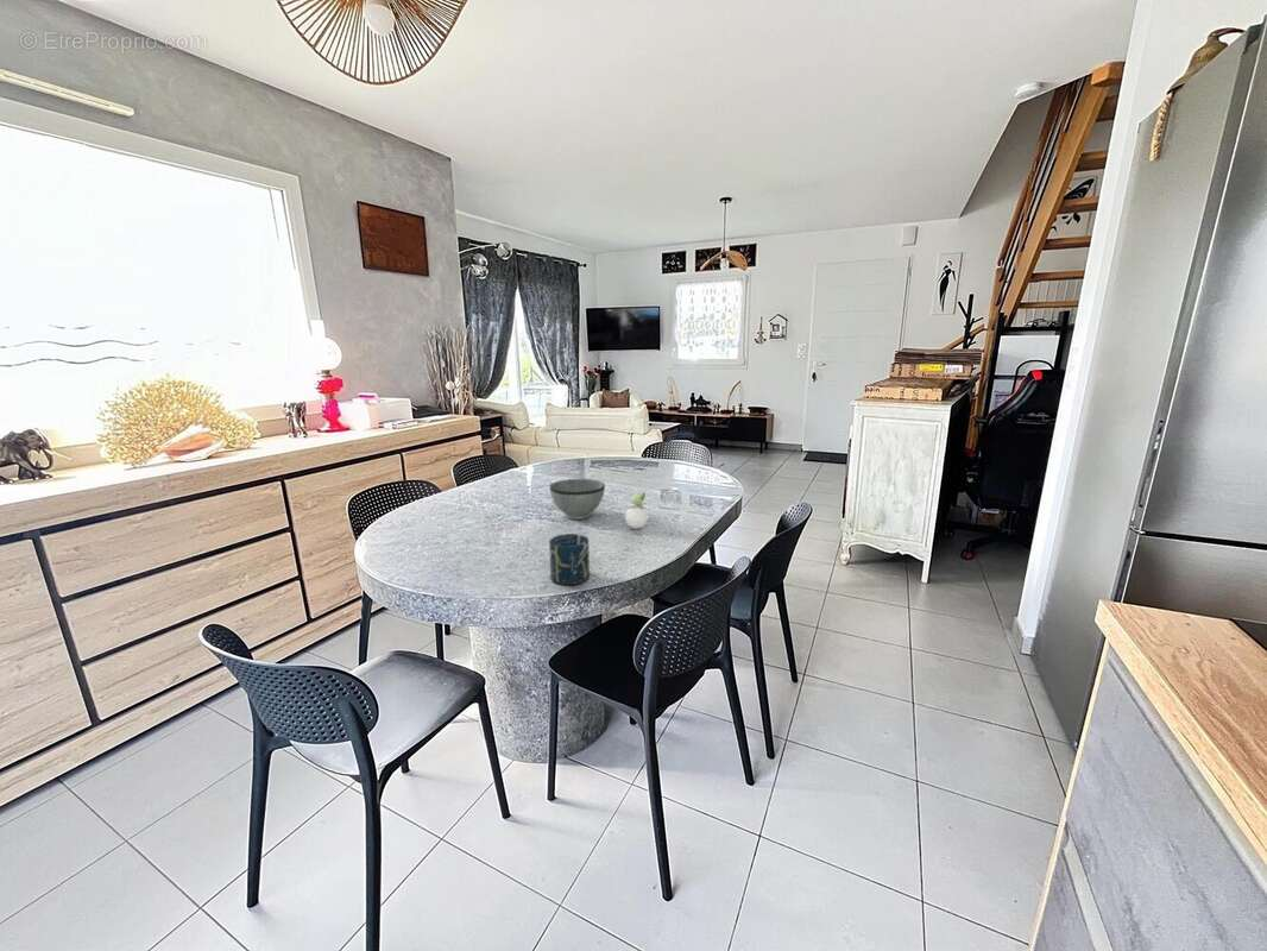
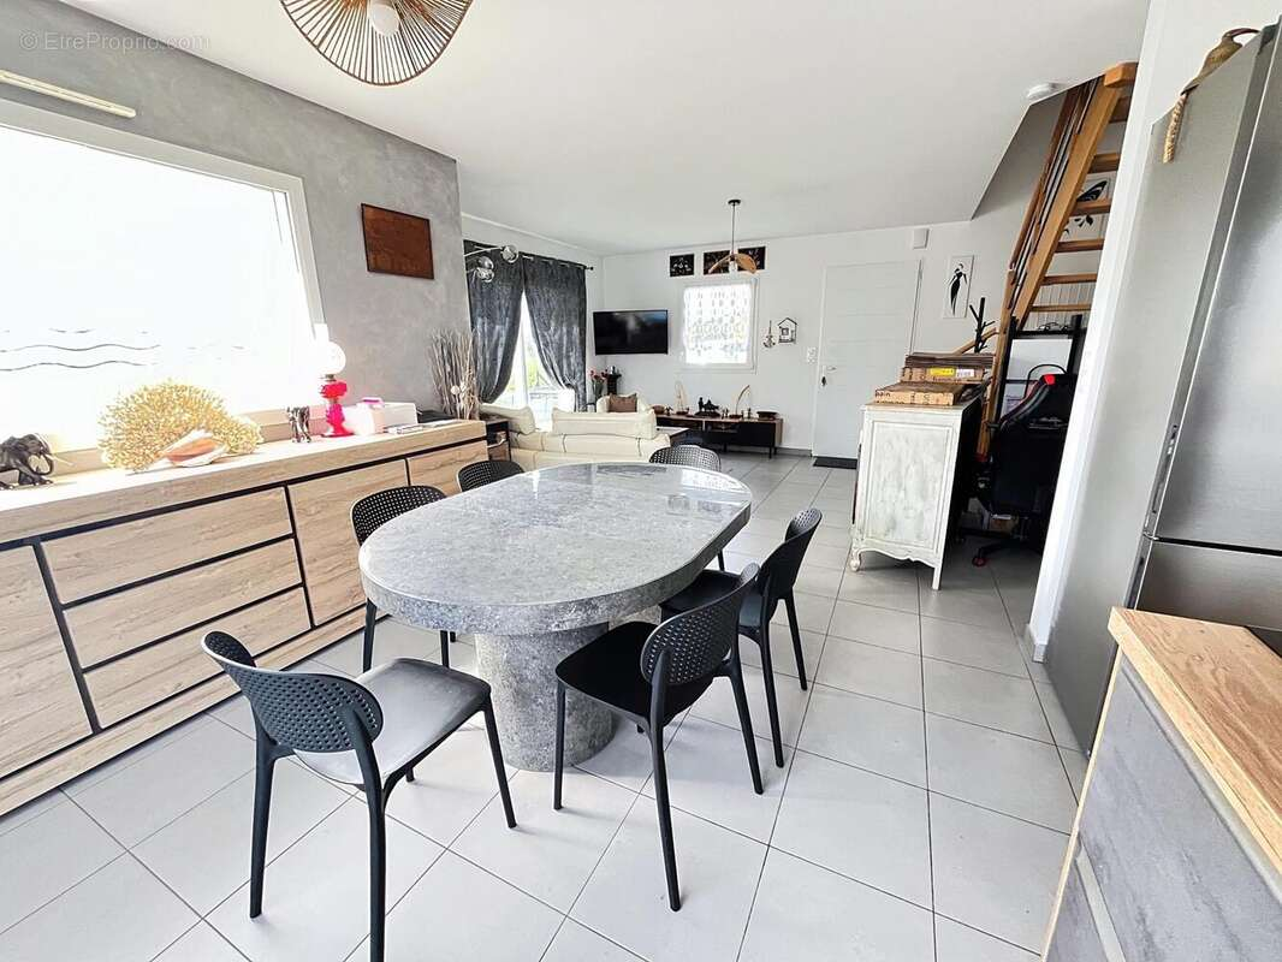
- bowl (578, 500)
- cup (569, 561)
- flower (635, 508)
